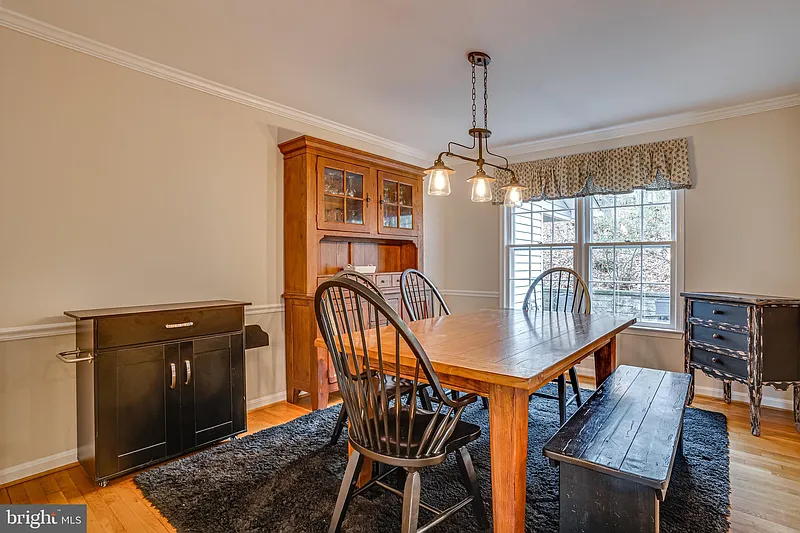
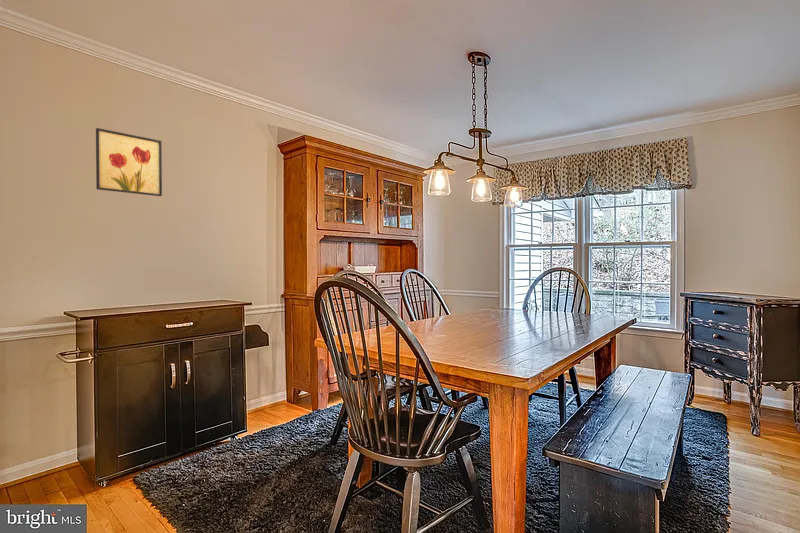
+ wall art (130, 164)
